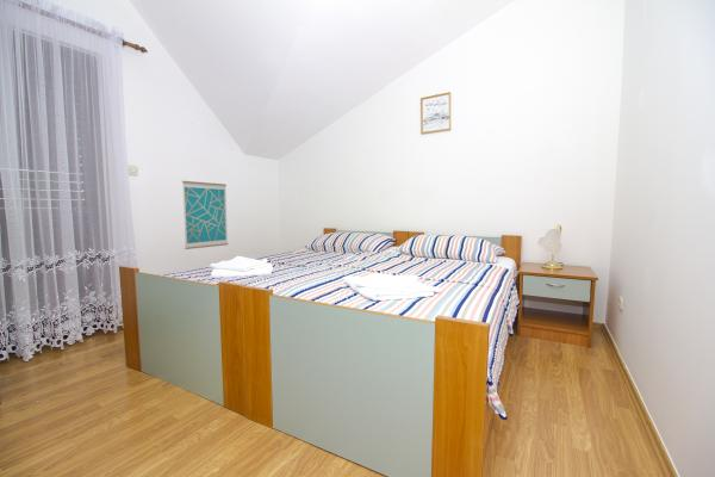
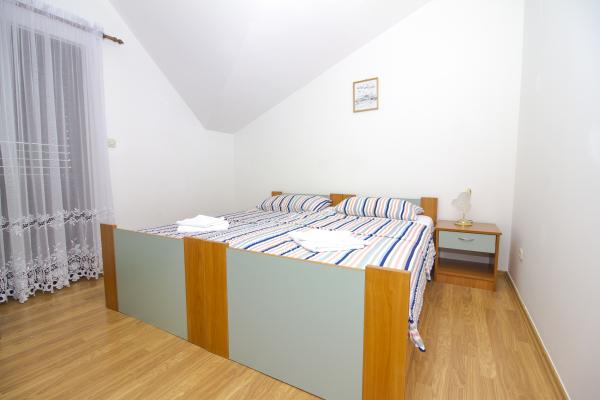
- wall art (206, 215)
